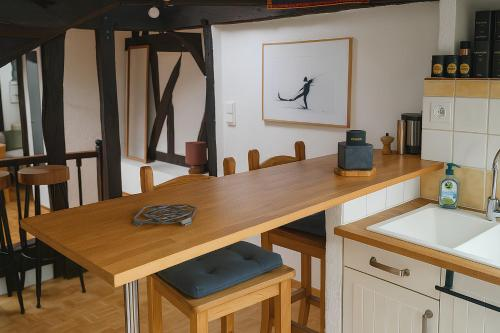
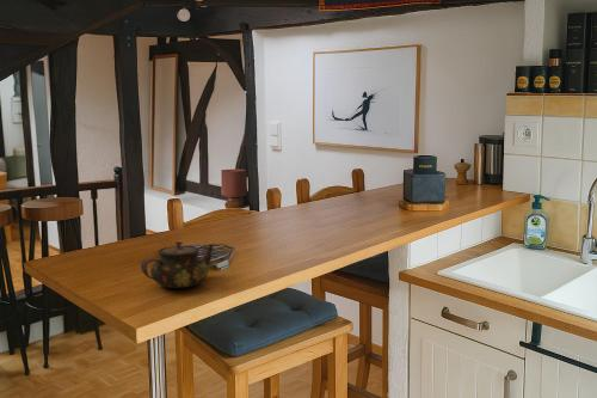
+ teapot (179, 262)
